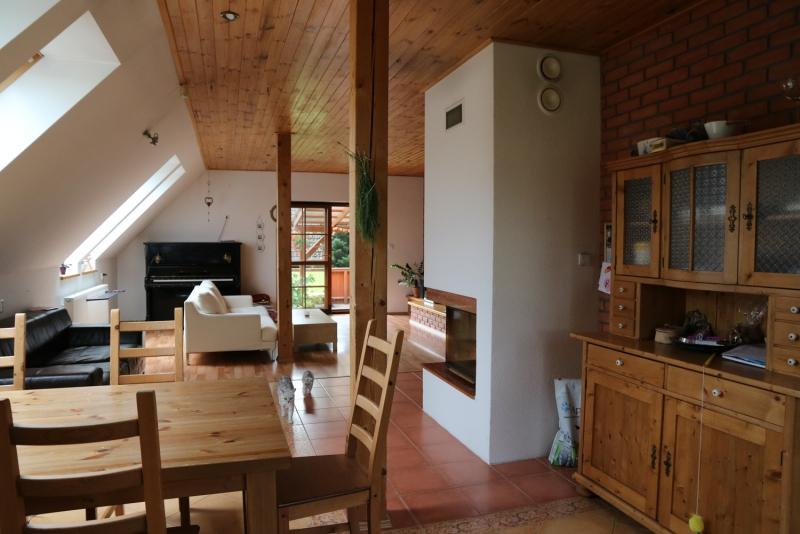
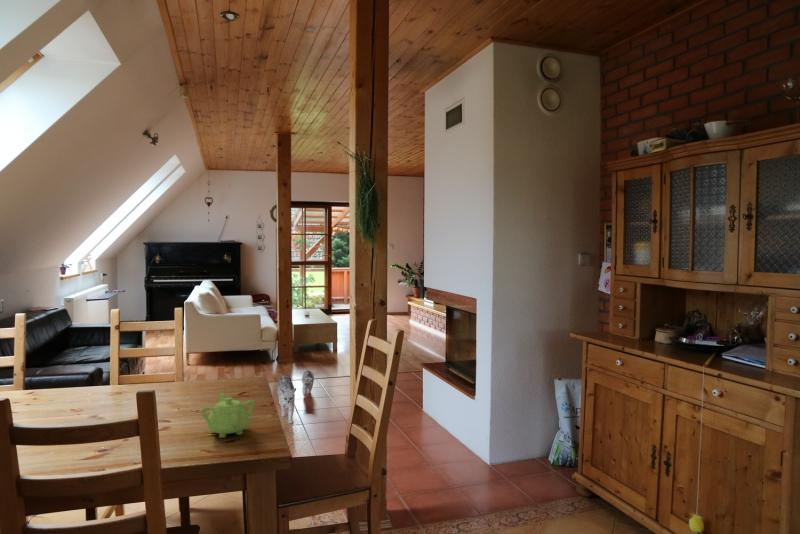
+ teapot (228, 414)
